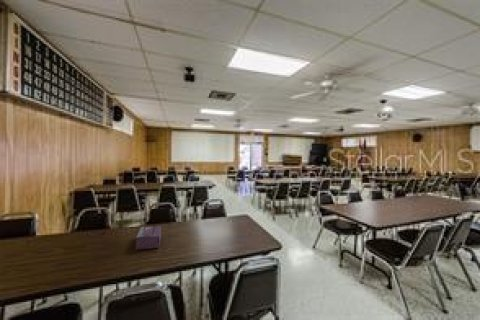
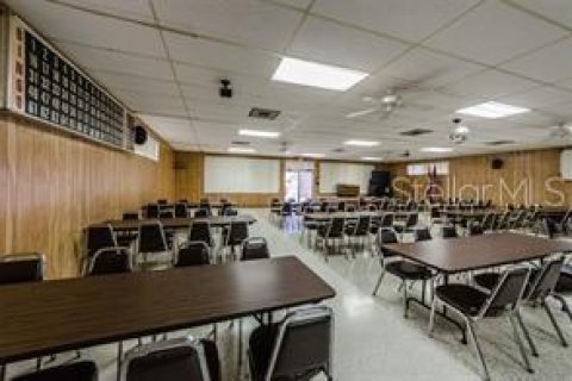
- tissue box (149, 236)
